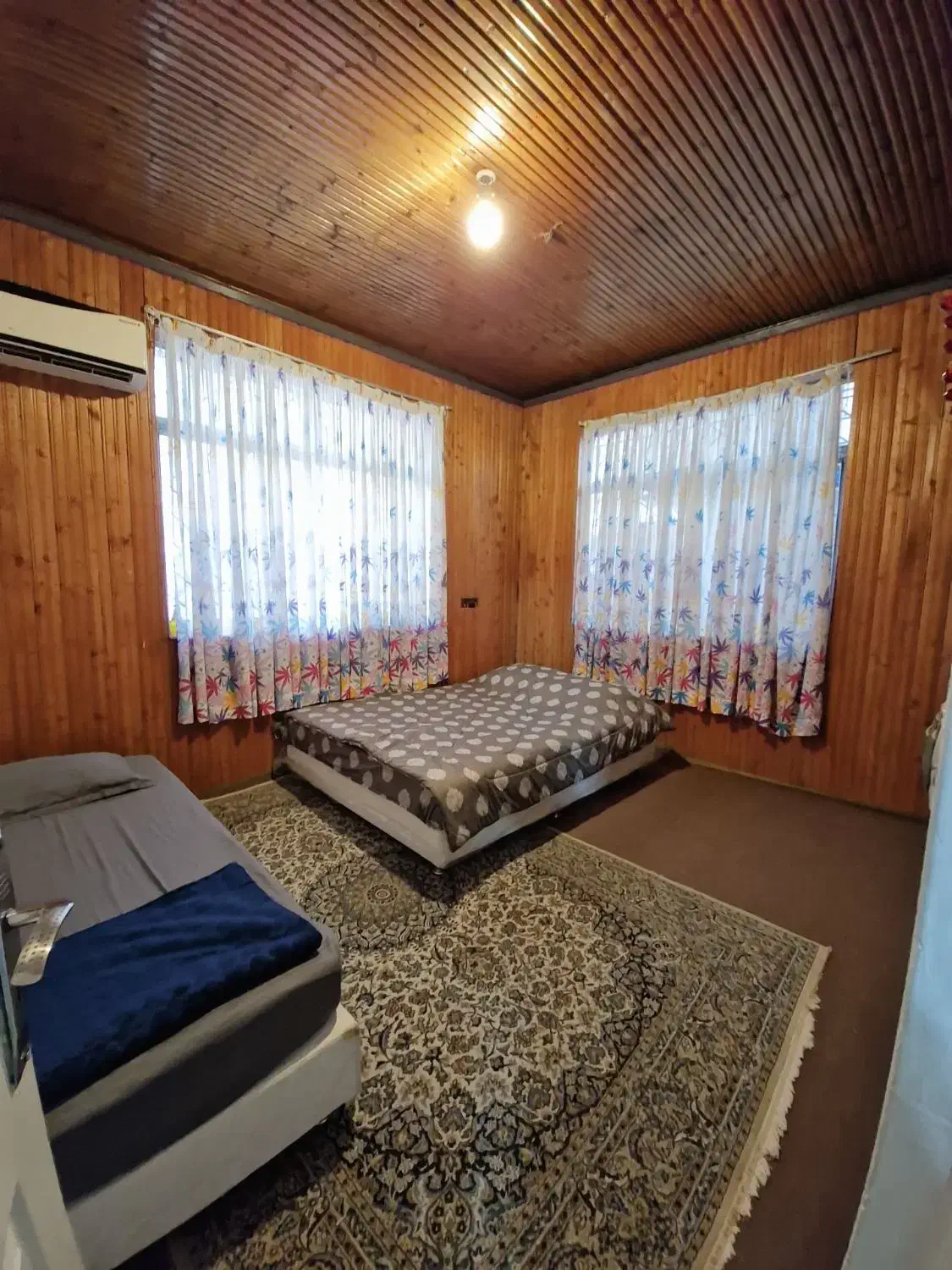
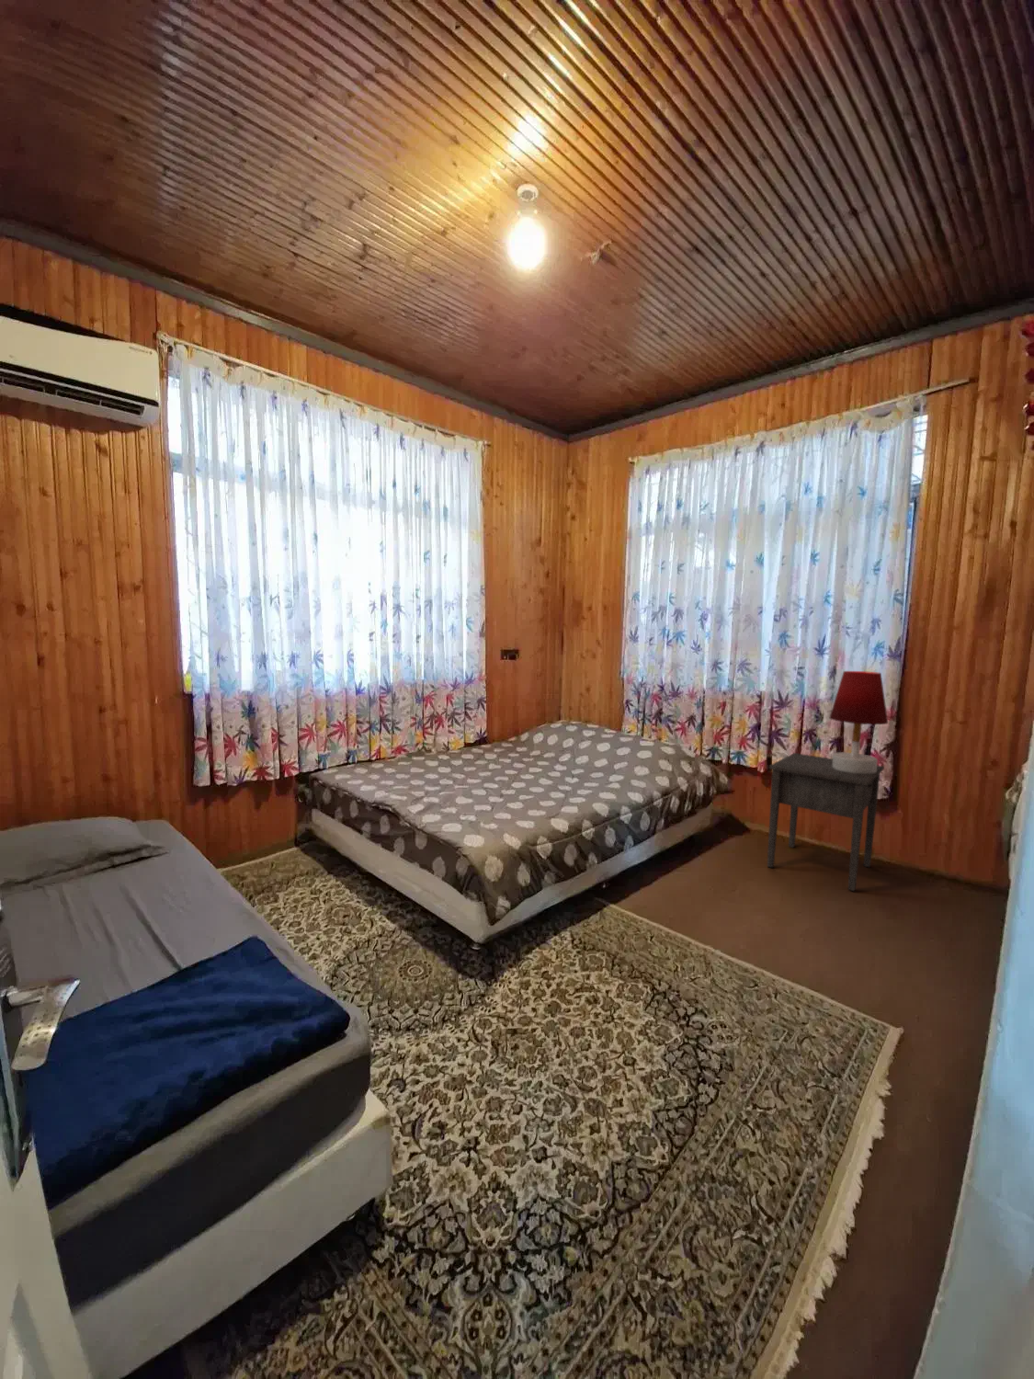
+ table lamp (858, 721)
+ nightstand (822, 812)
